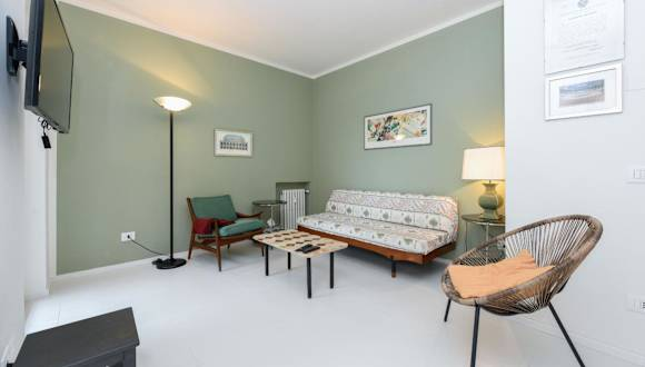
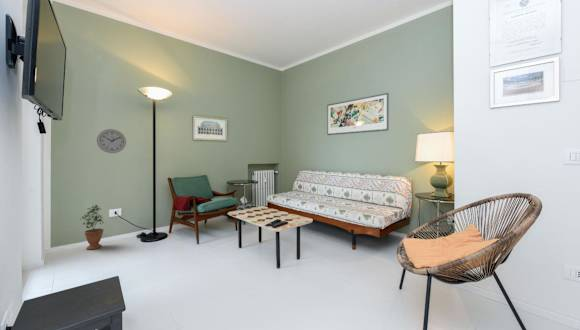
+ potted plant (92, 225)
+ wall clock (112, 141)
